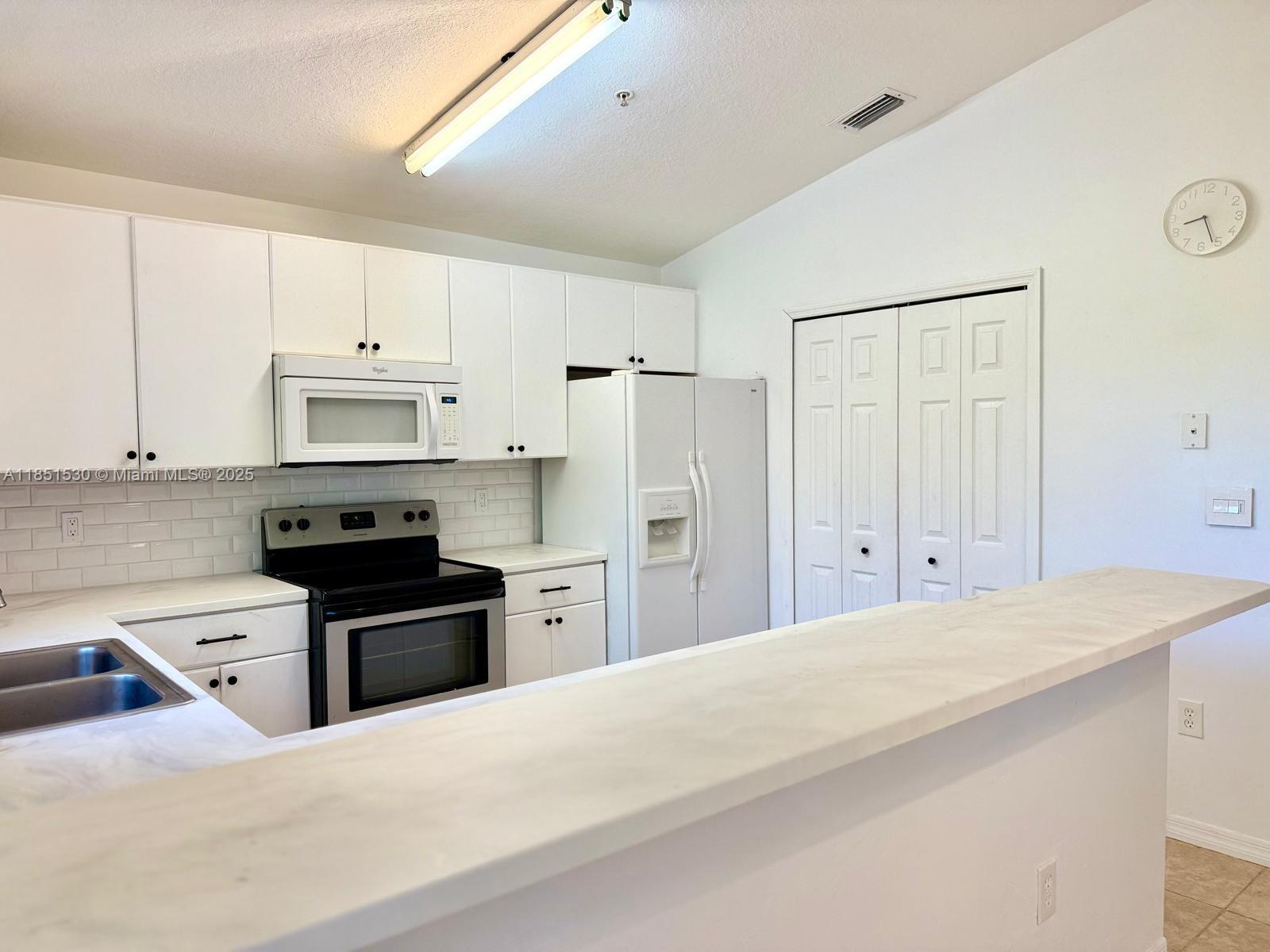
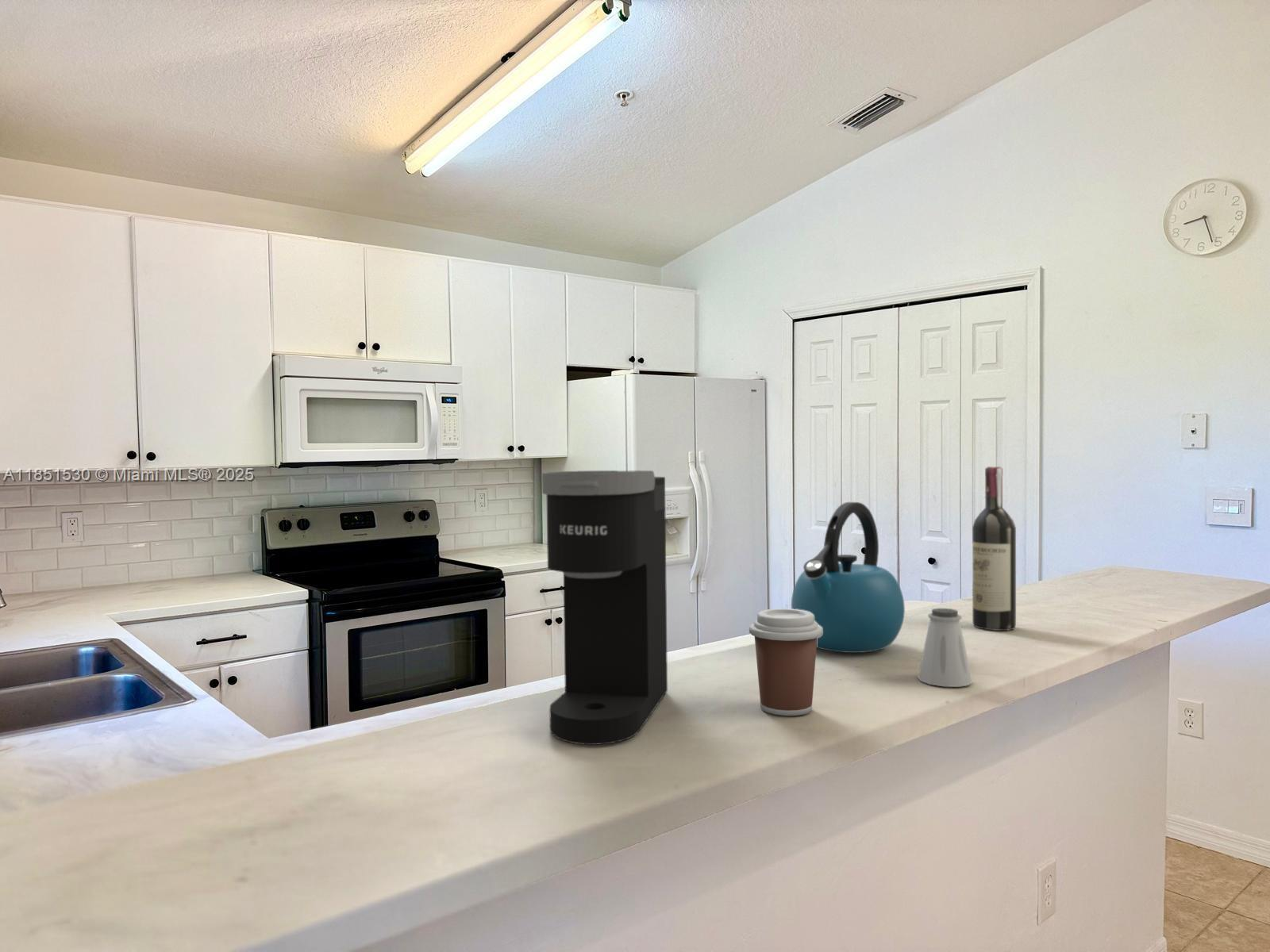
+ coffee cup (786, 660)
+ kettle (843, 574)
+ wine bottle (994, 547)
+ saltshaker (945, 645)
+ coffee maker (610, 590)
